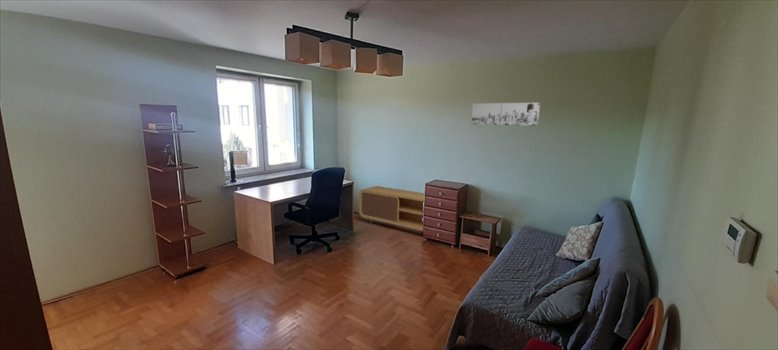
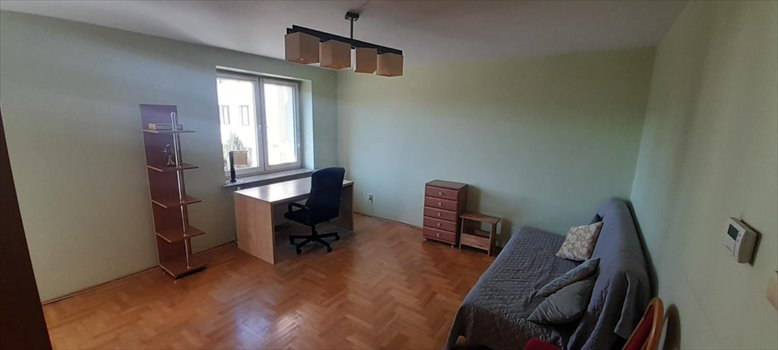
- tv stand (404, 210)
- wall art (503, 114)
